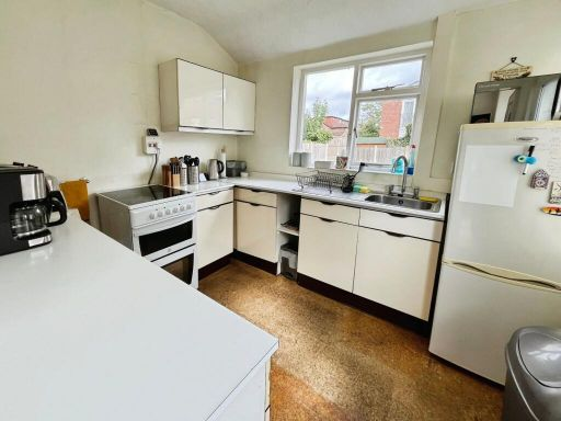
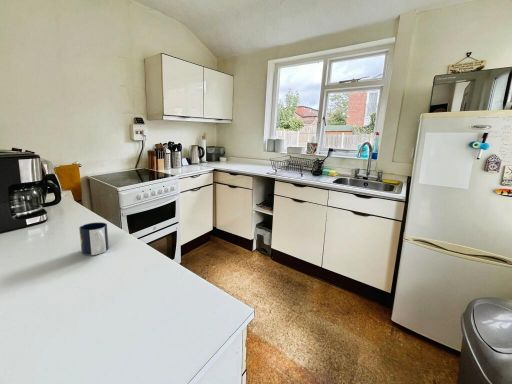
+ mug (96, 239)
